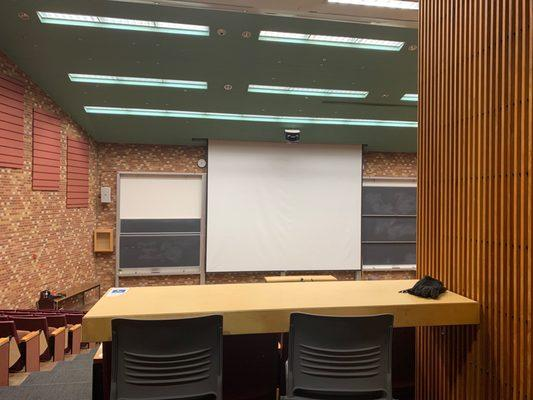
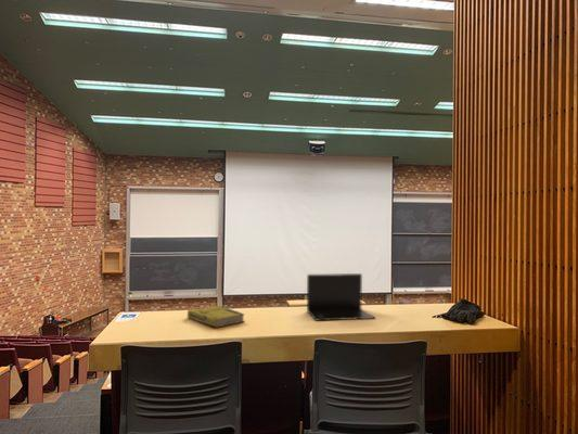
+ book (215, 315)
+ laptop (339, 295)
